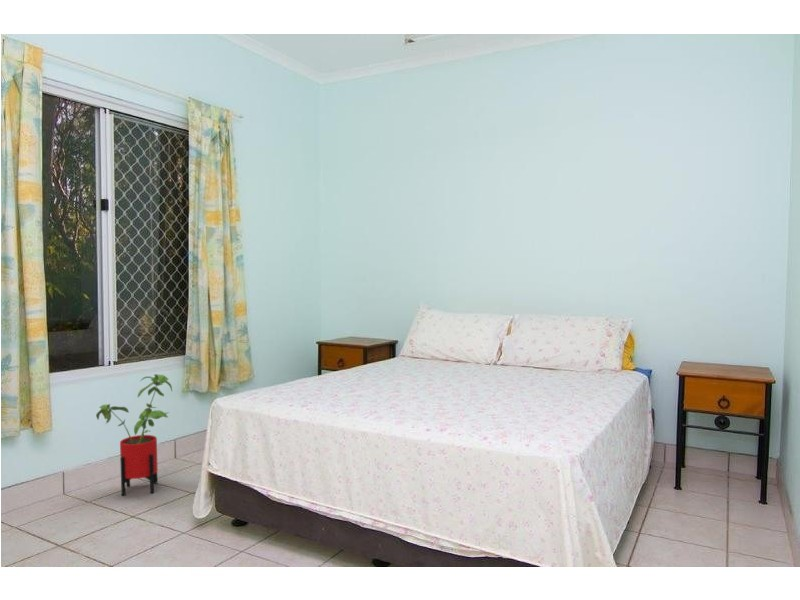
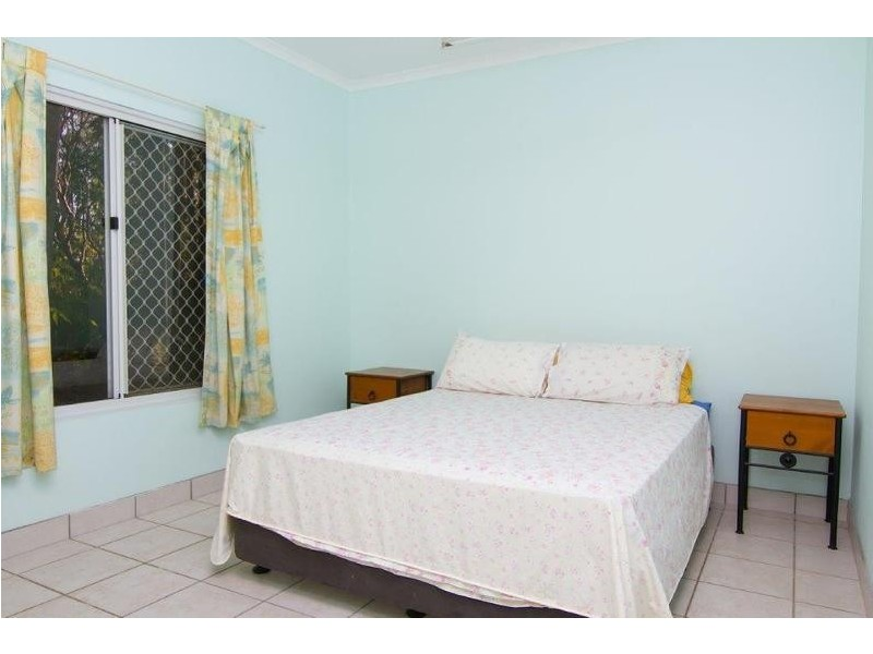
- house plant (143, 432)
